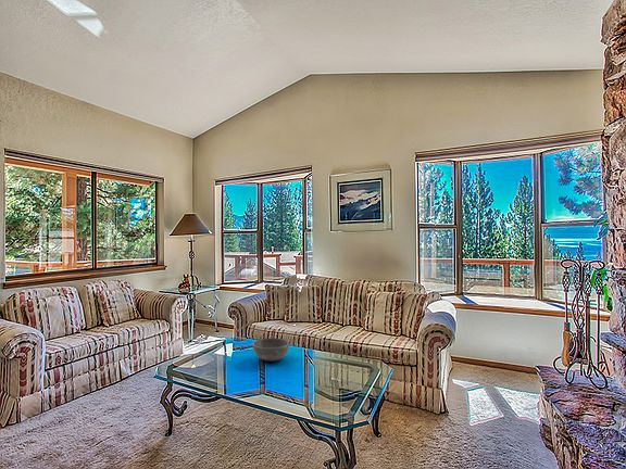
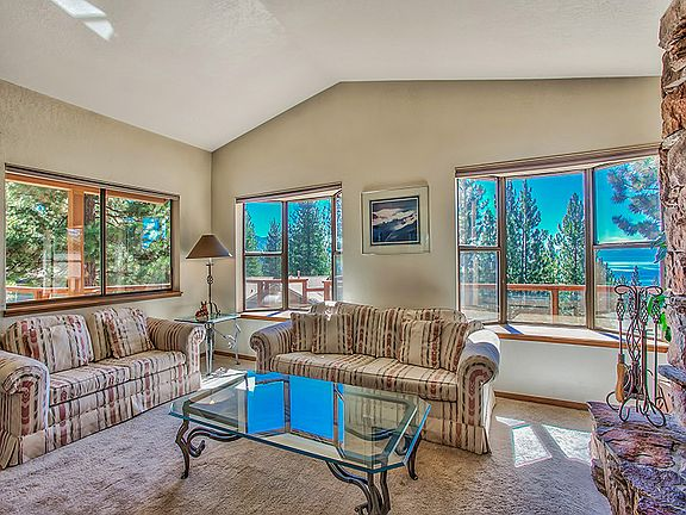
- bowl (271, 351)
